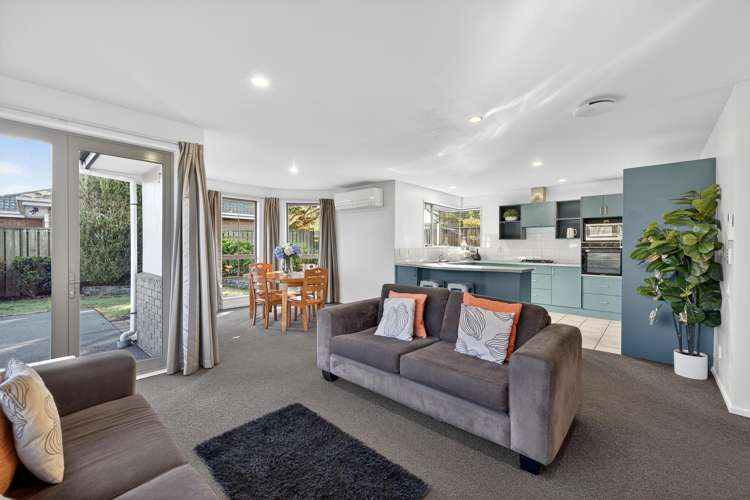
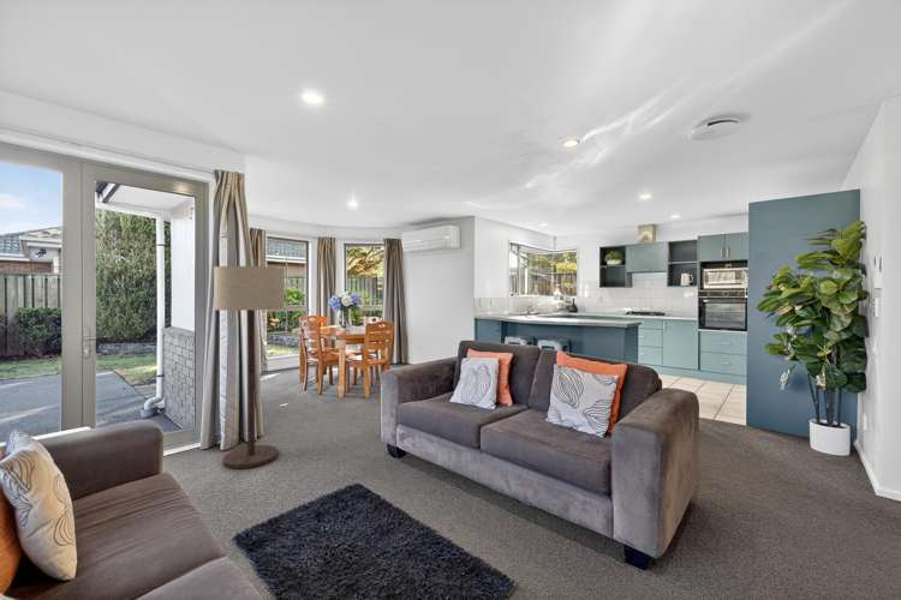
+ floor lamp (250, 362)
